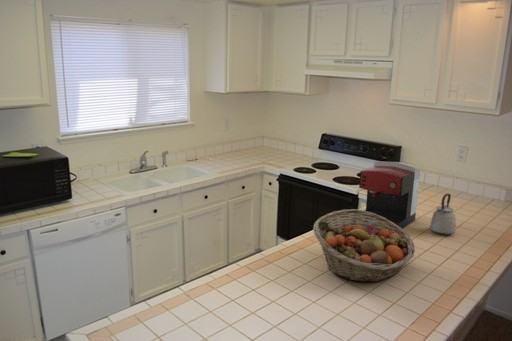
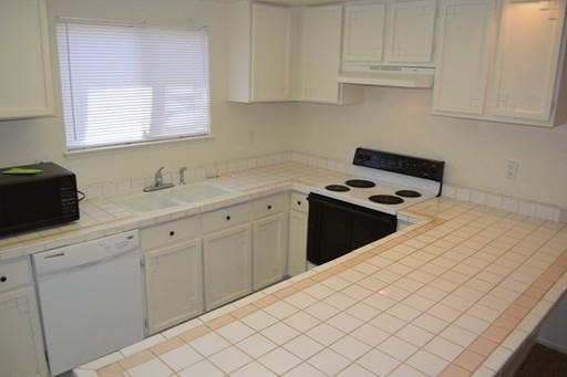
- fruit basket (363, 244)
- coffee maker (386, 193)
- kettle (445, 212)
